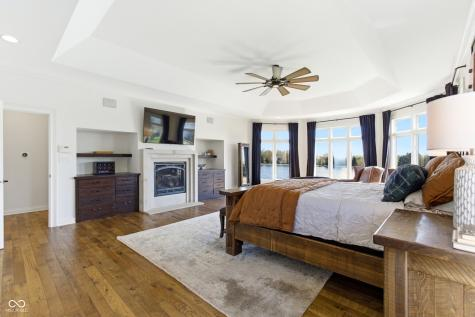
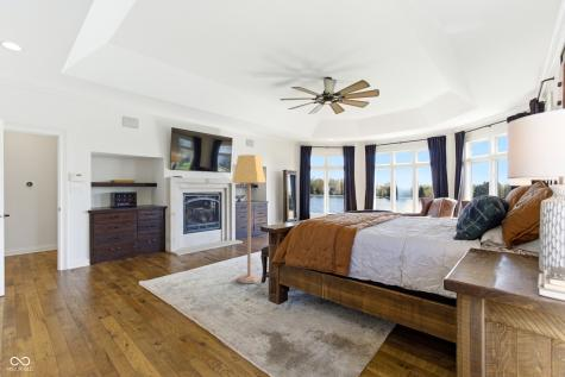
+ lamp (249, 218)
